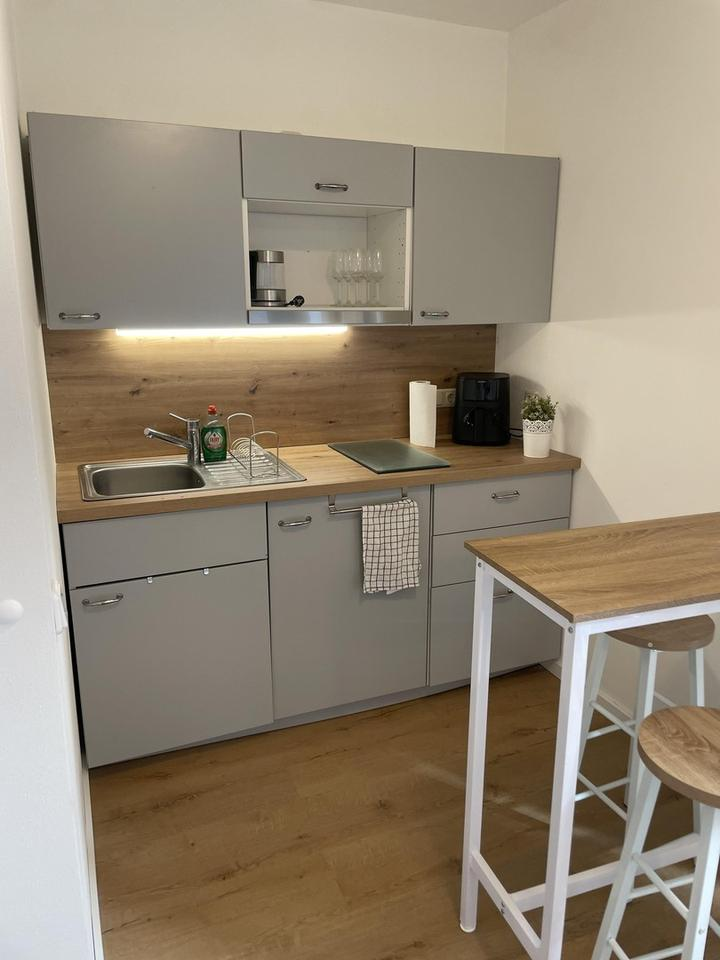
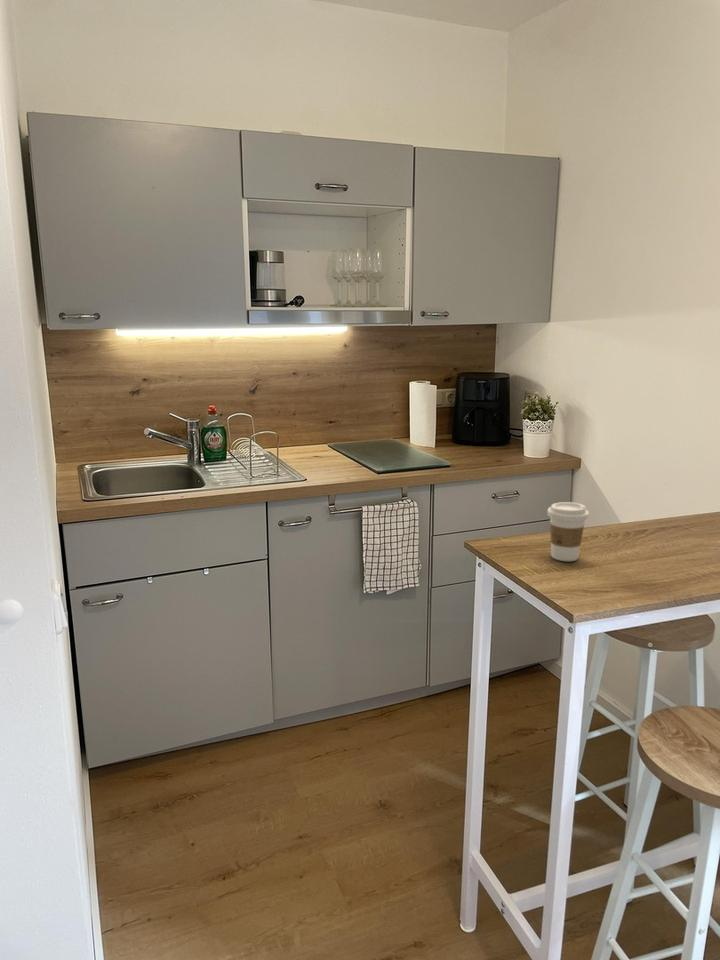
+ coffee cup (566, 531)
